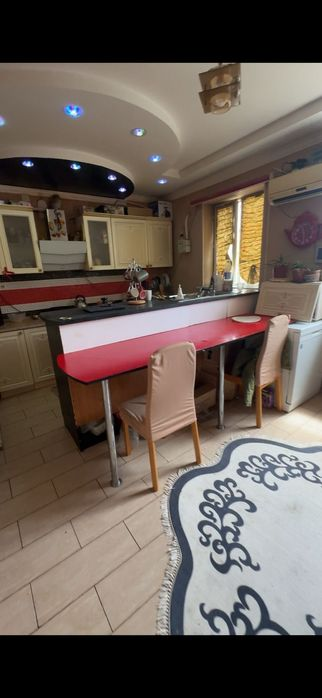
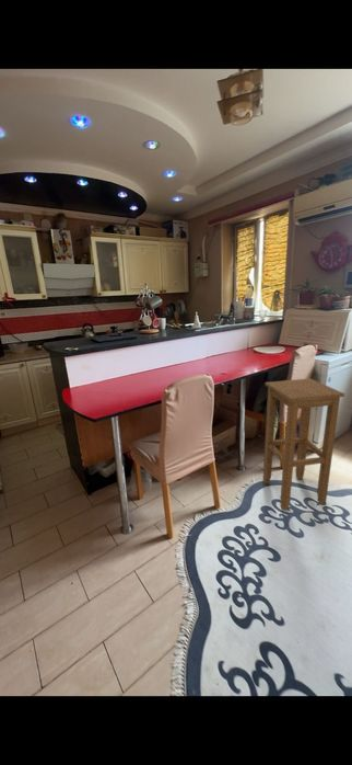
+ stool (296, 442)
